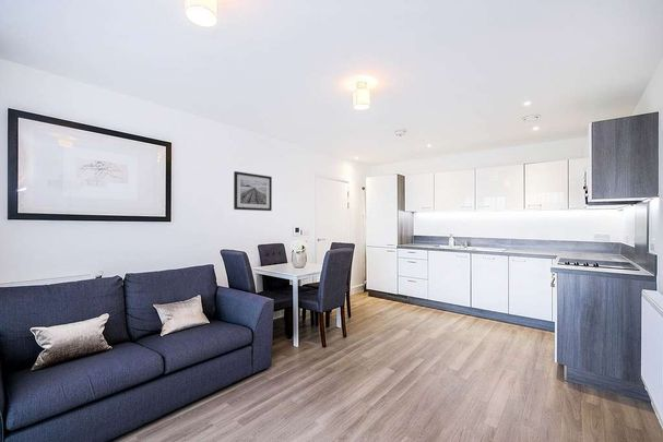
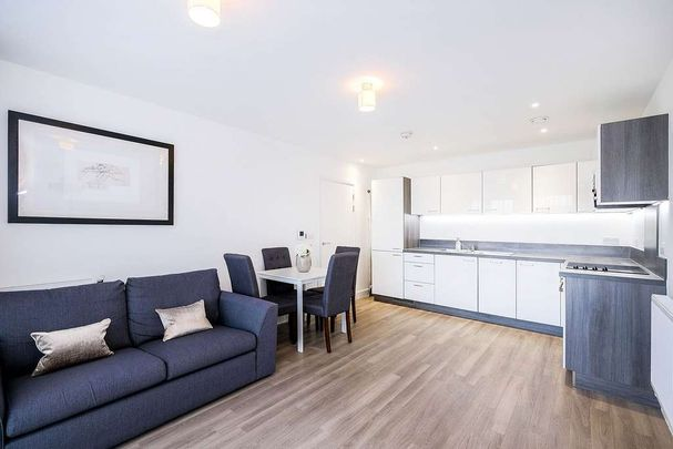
- wall art (253, 192)
